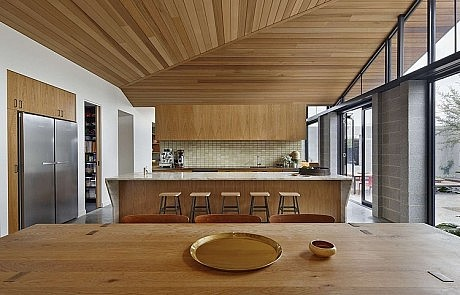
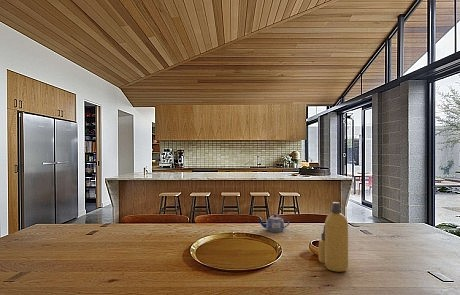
+ bottle (332, 234)
+ teapot (273, 222)
